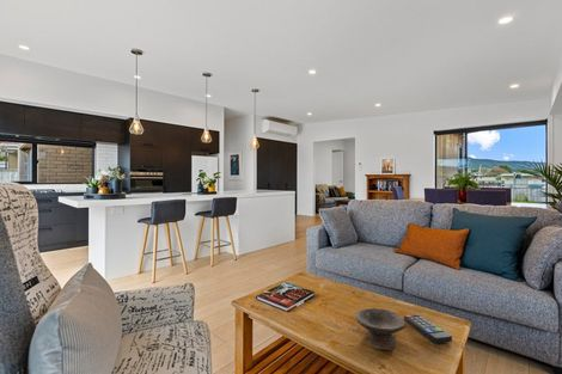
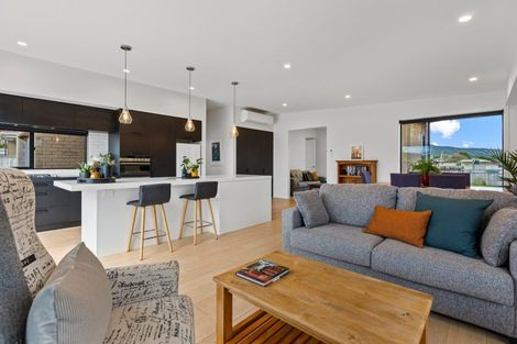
- bowl (379, 327)
- remote control (426, 326)
